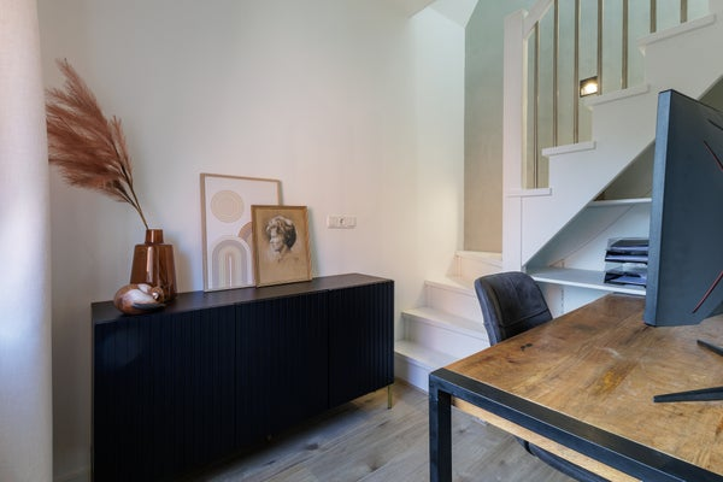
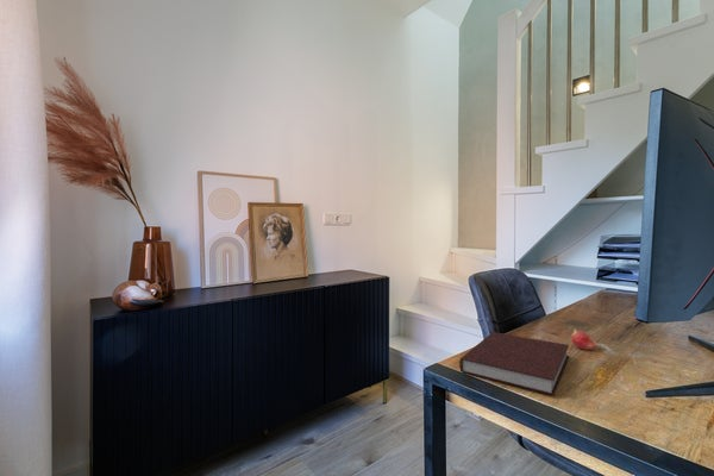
+ fruit (582, 339)
+ notebook (516, 357)
